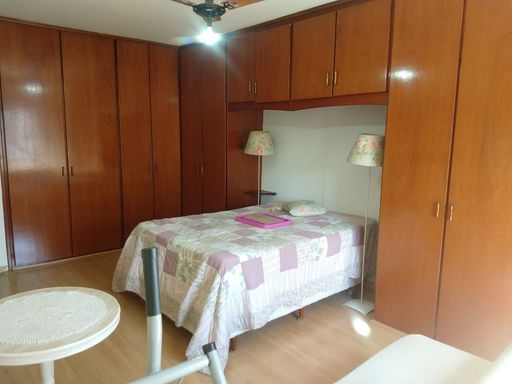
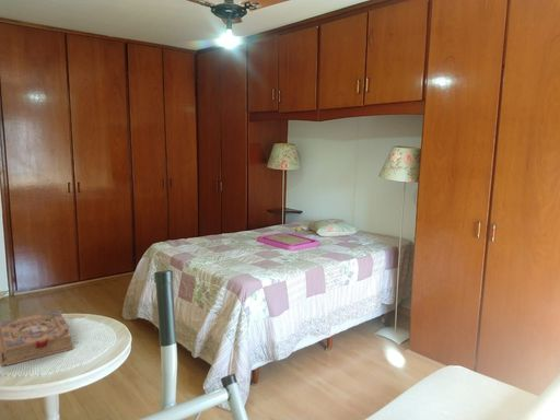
+ book (33, 335)
